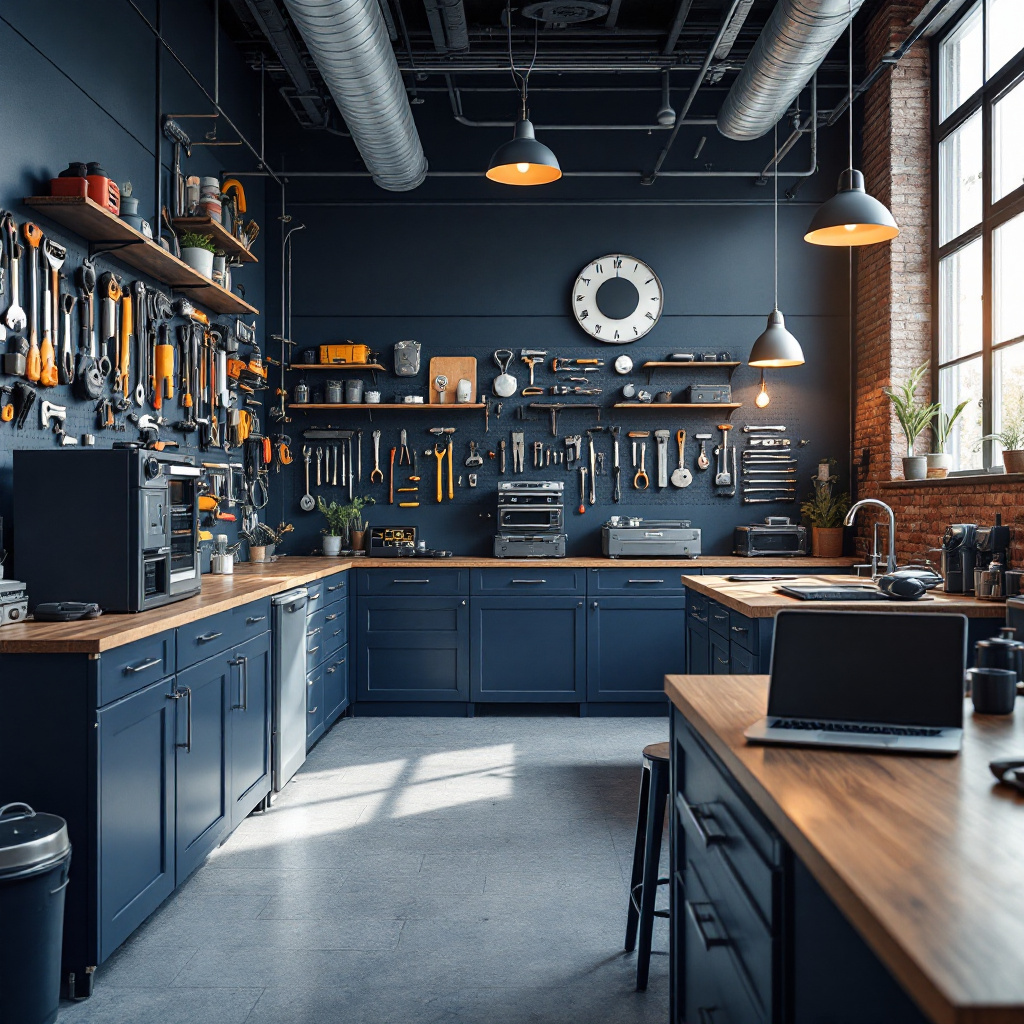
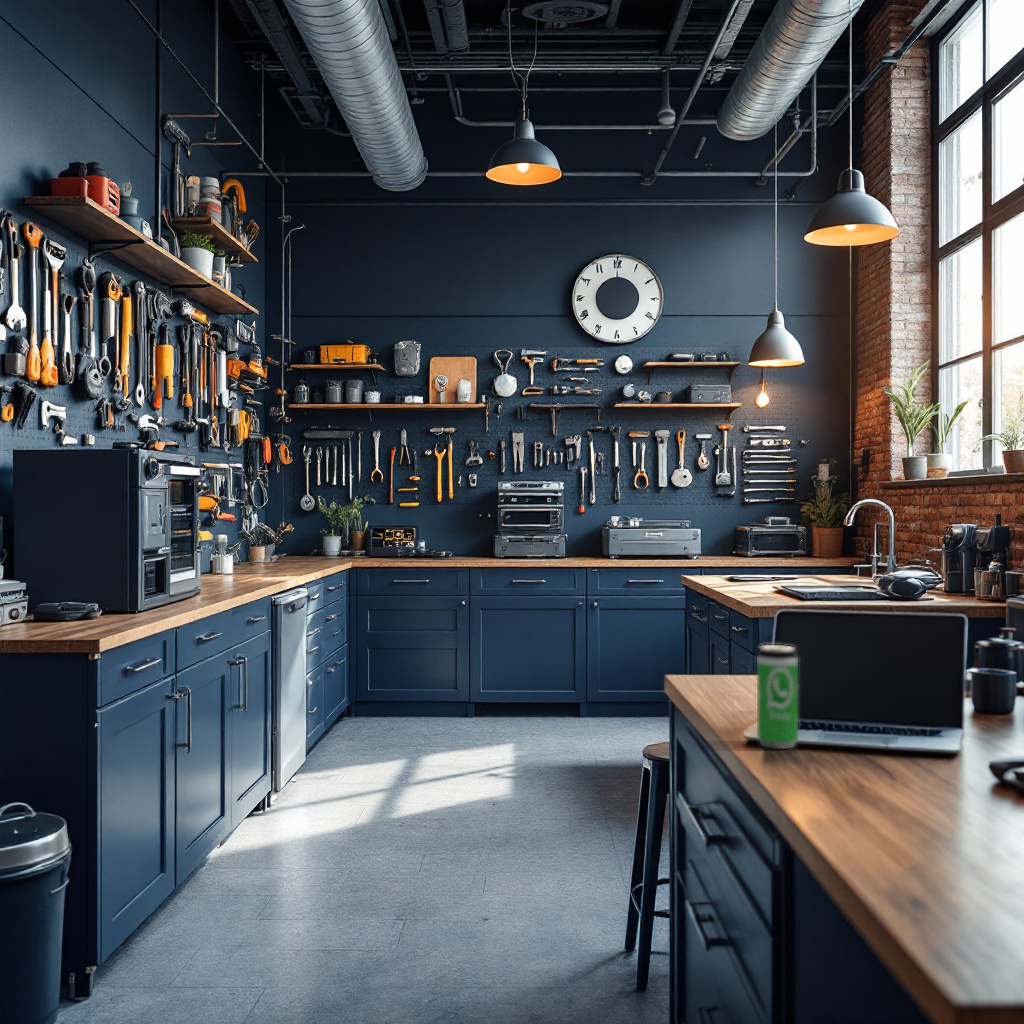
+ beverage can (777, 696)
